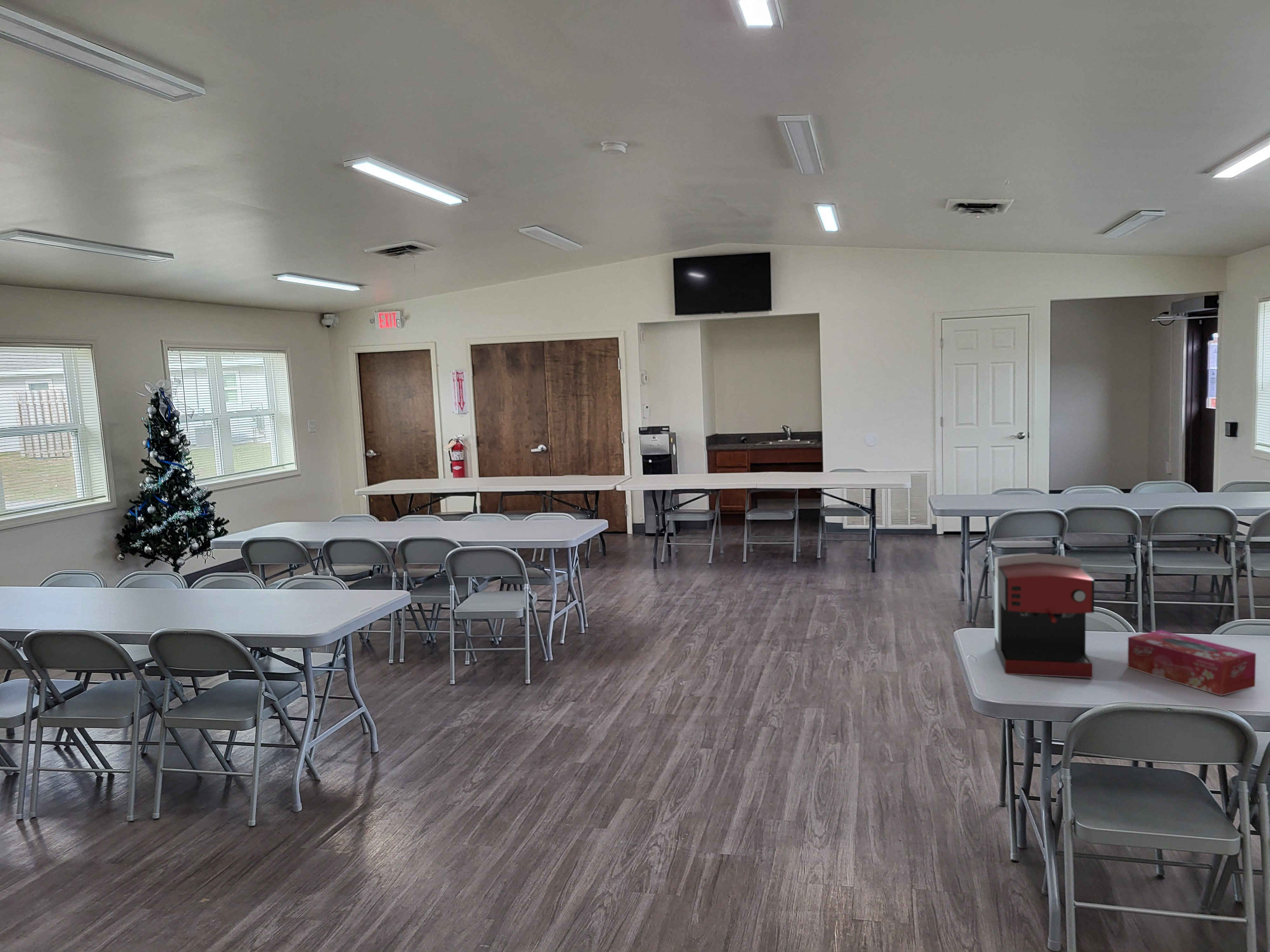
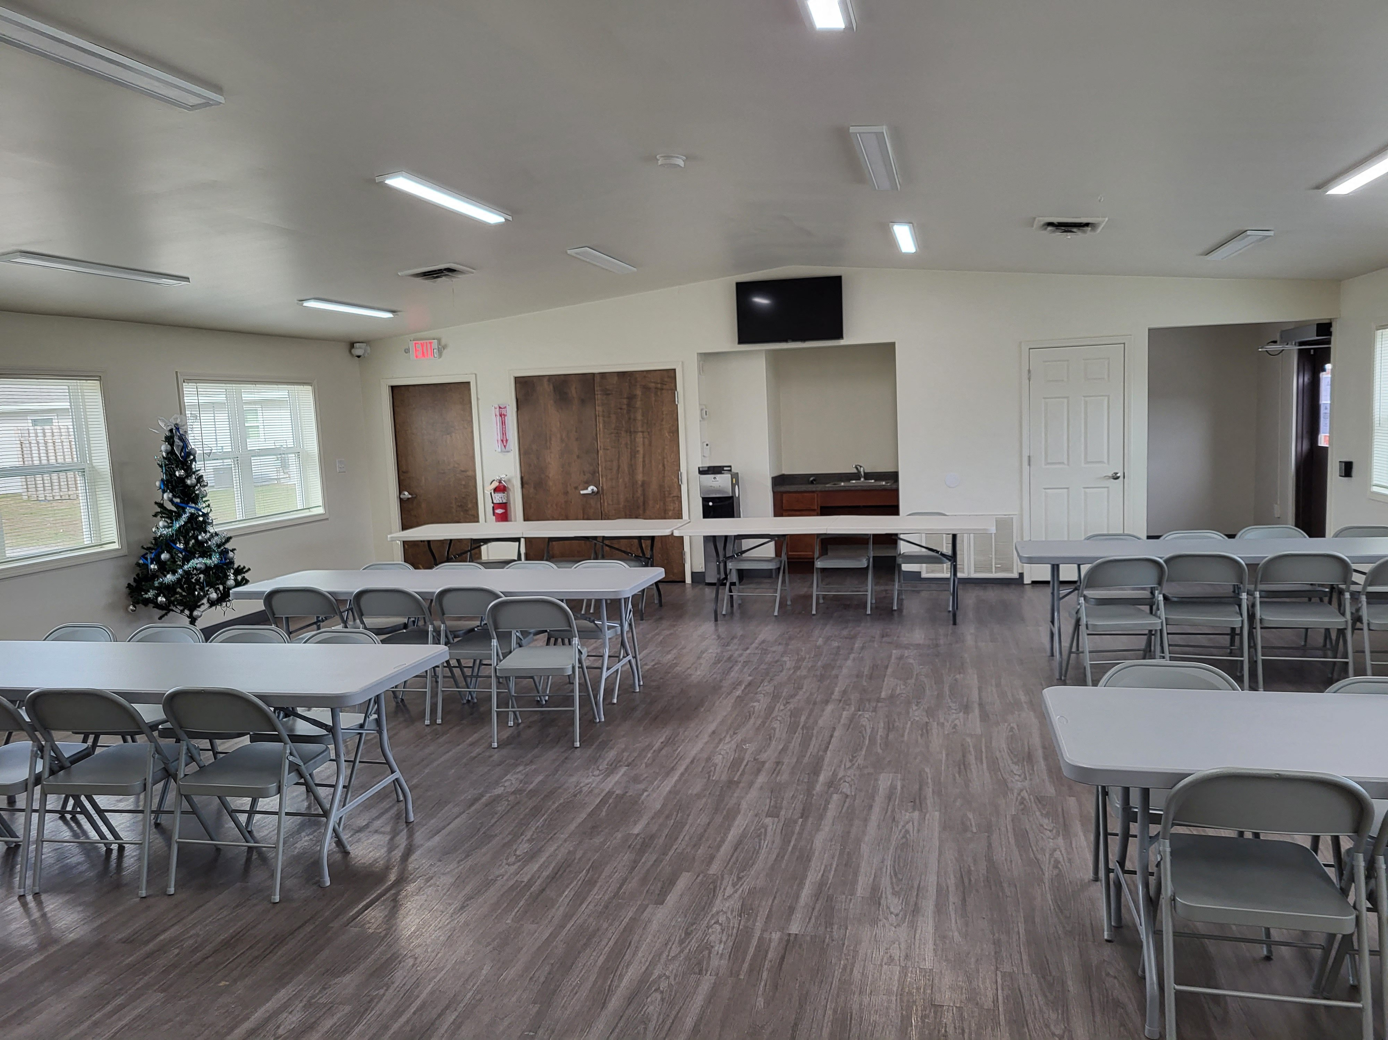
- coffee maker (1043, 613)
- tissue box (1189, 661)
